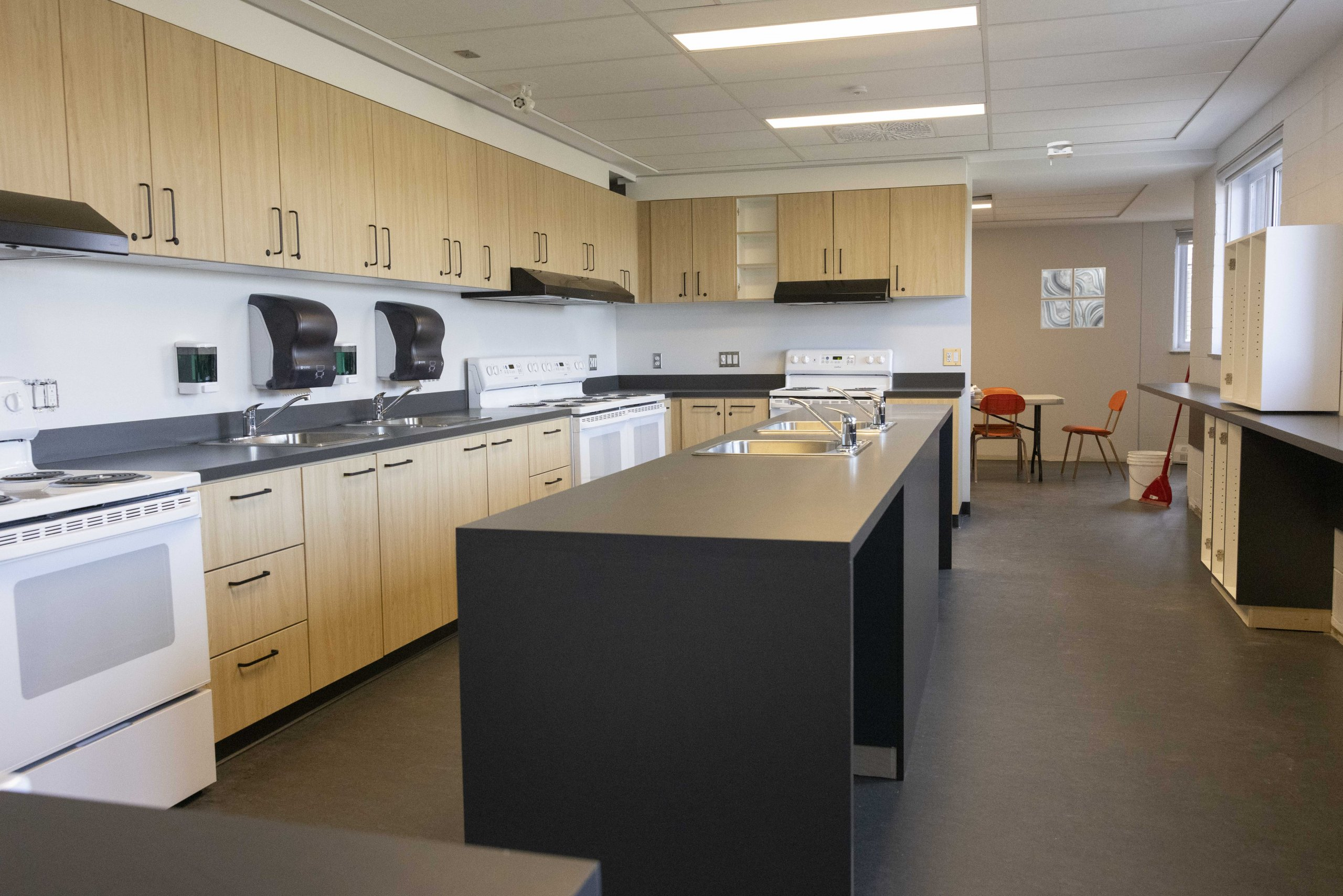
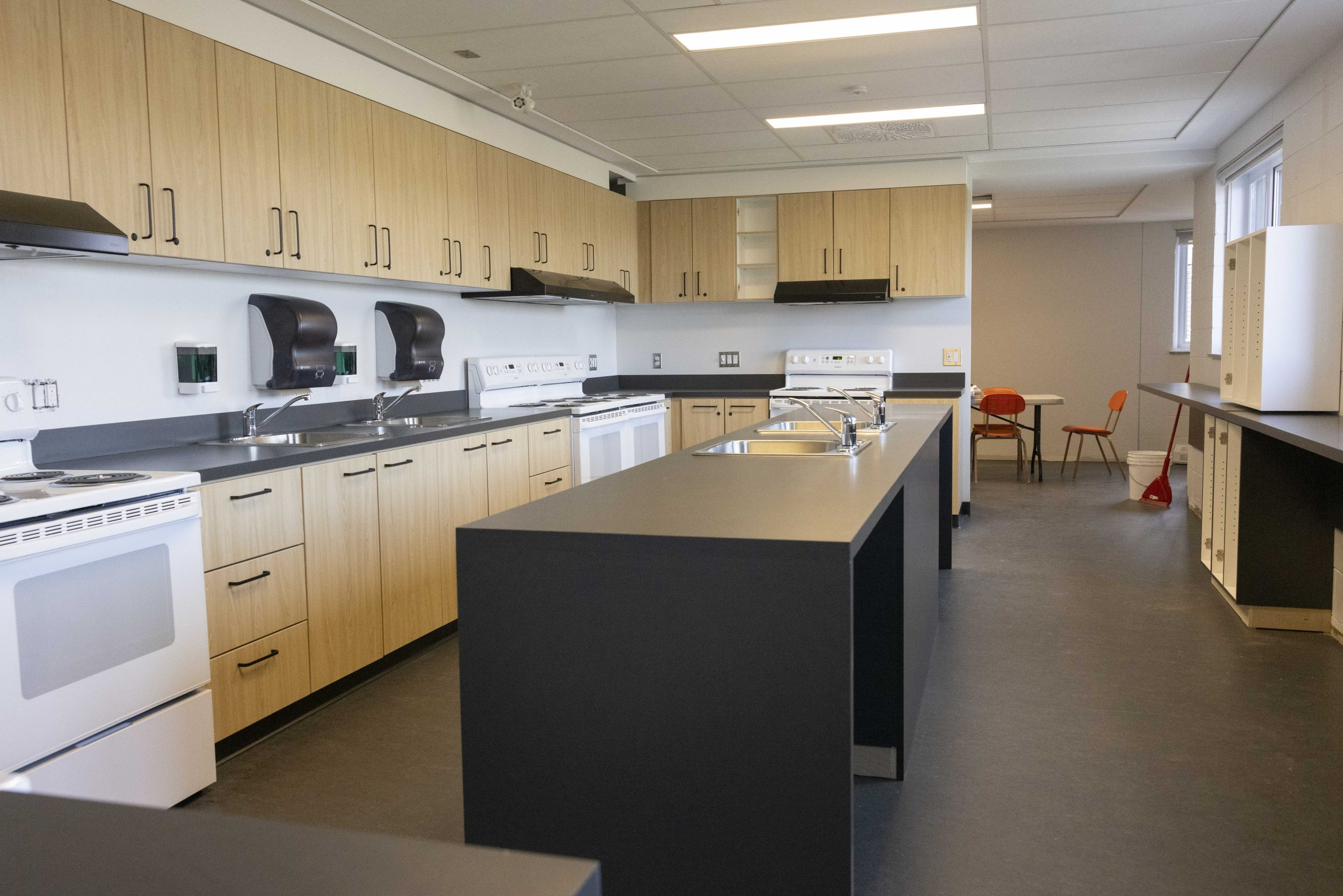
- wall art (1073, 299)
- smoke detector (1060, 154)
